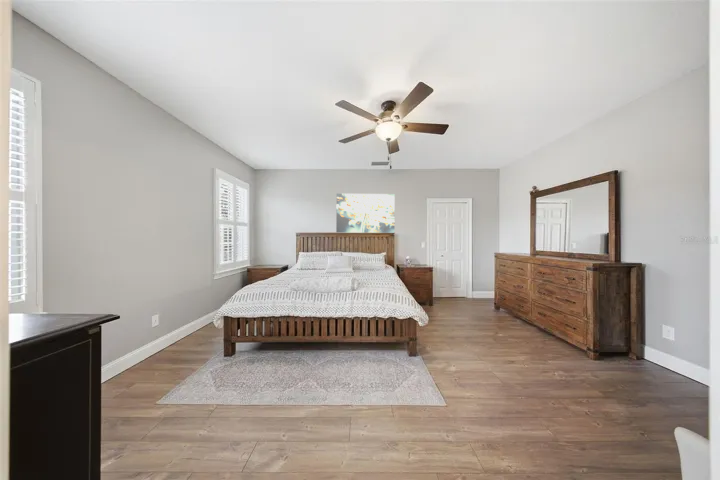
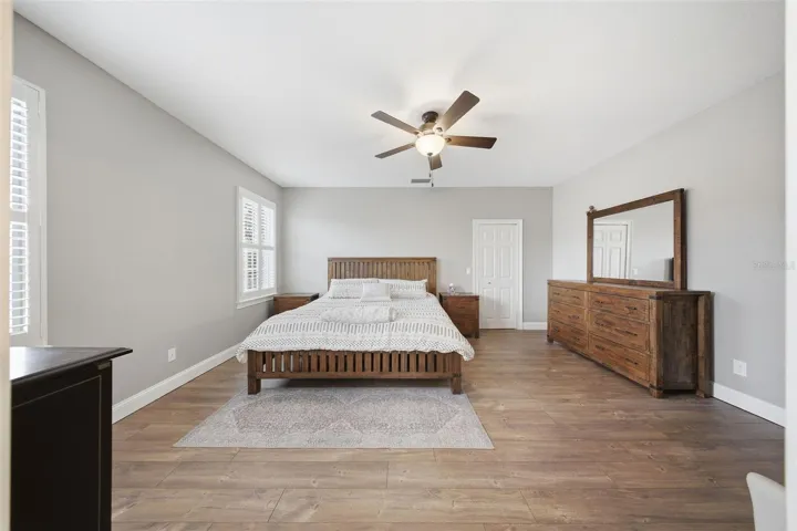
- wall art (365, 213)
